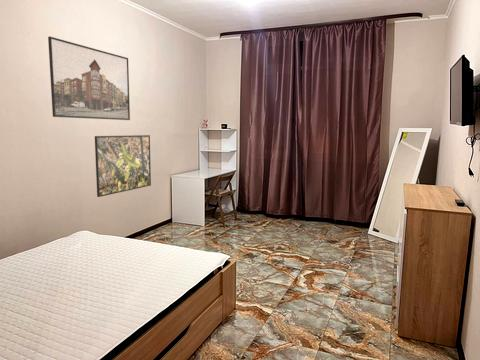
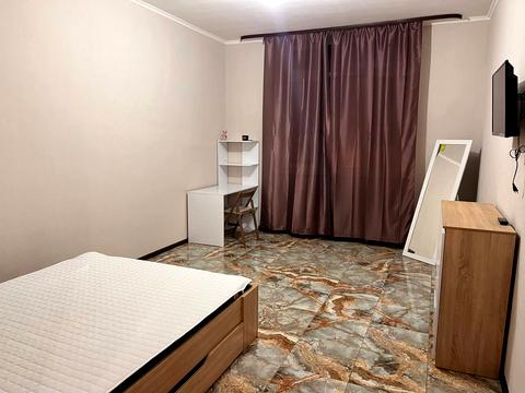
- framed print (94, 84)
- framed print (125, 163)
